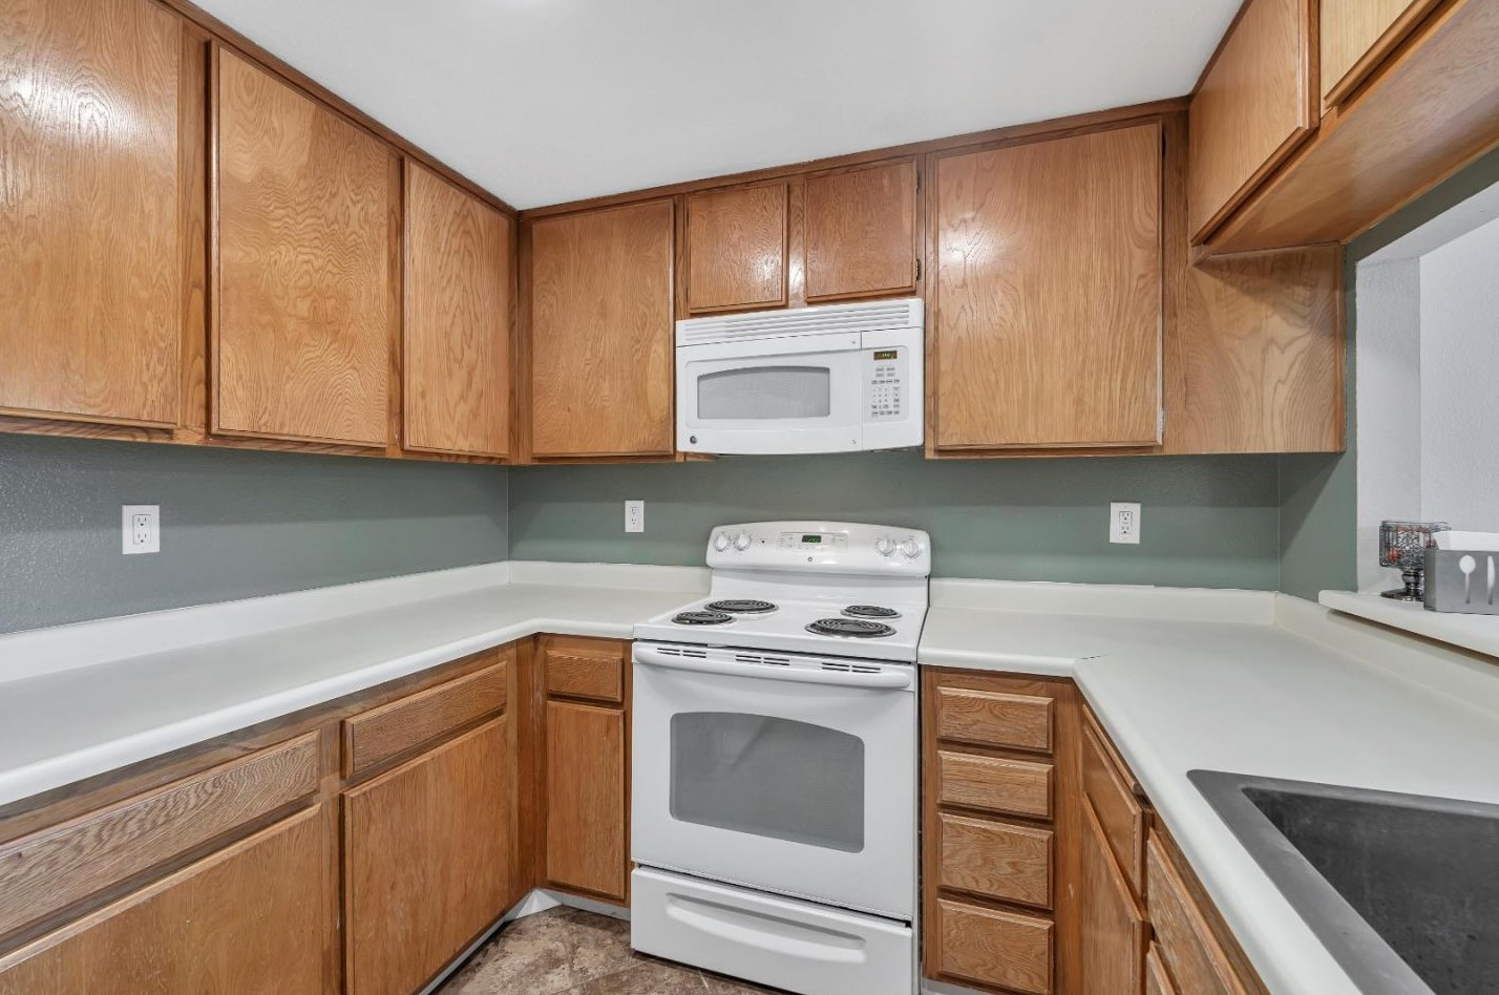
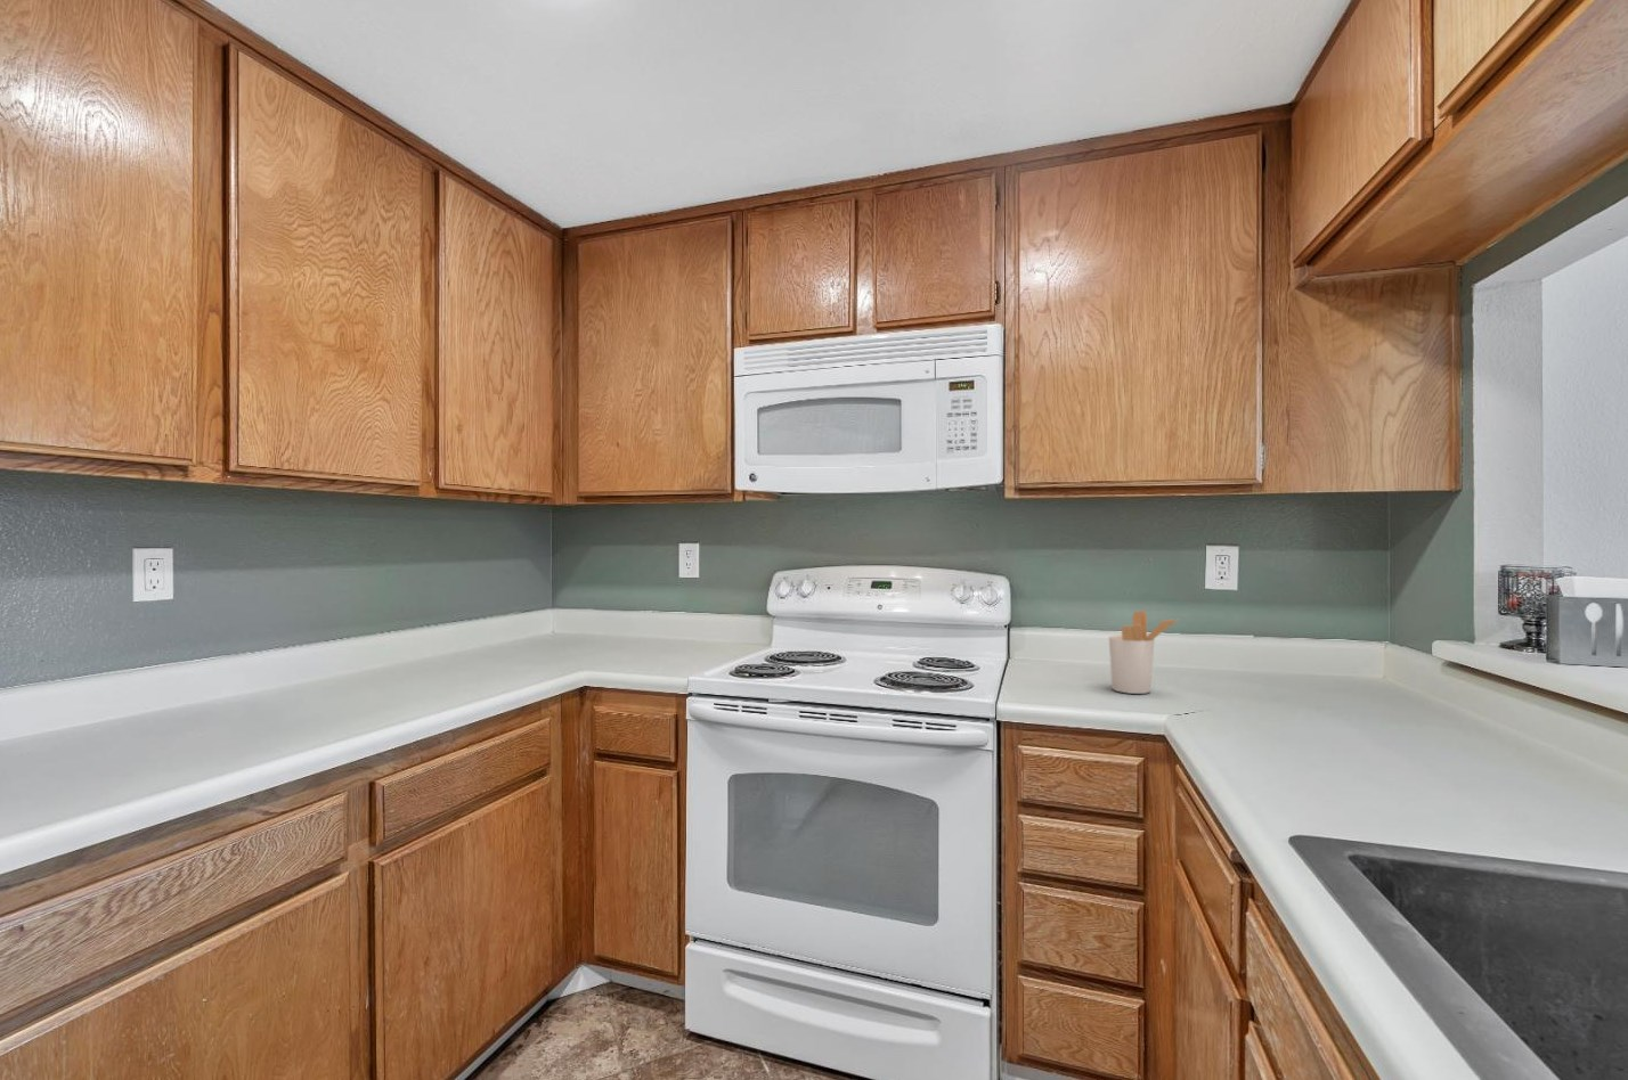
+ utensil holder (1142, 652)
